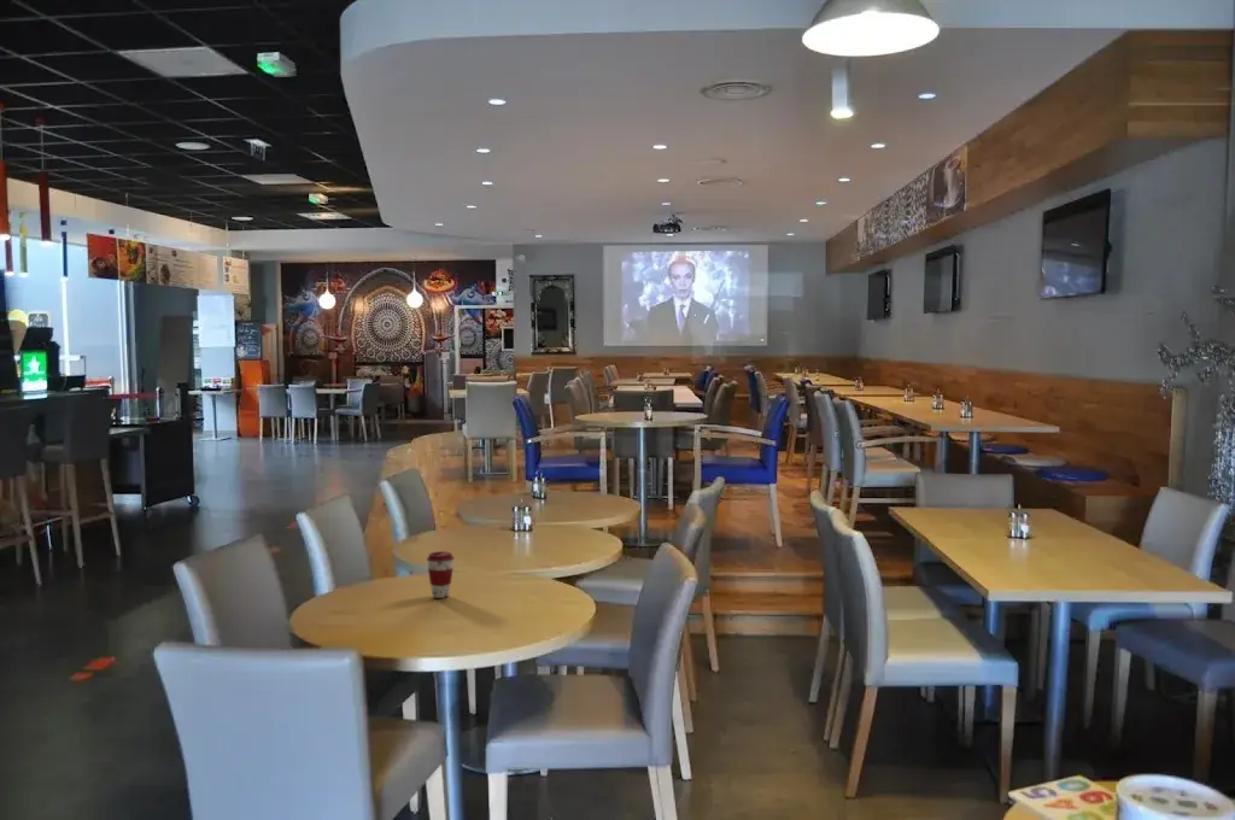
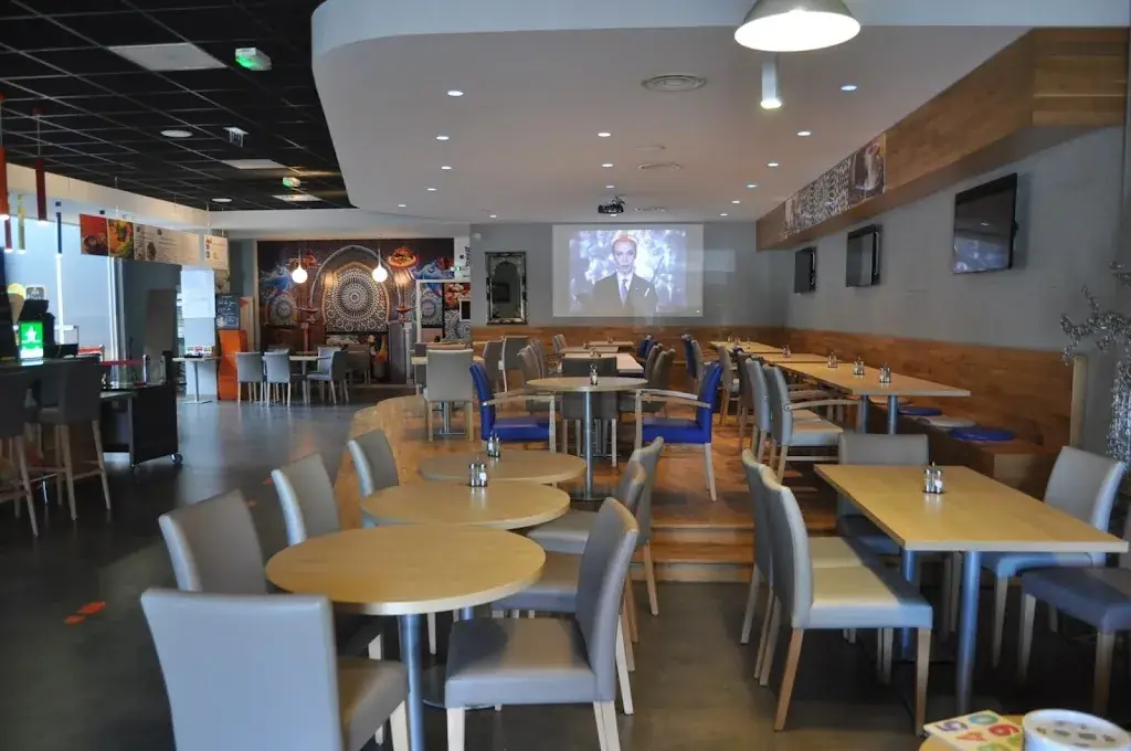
- coffee cup (440, 574)
